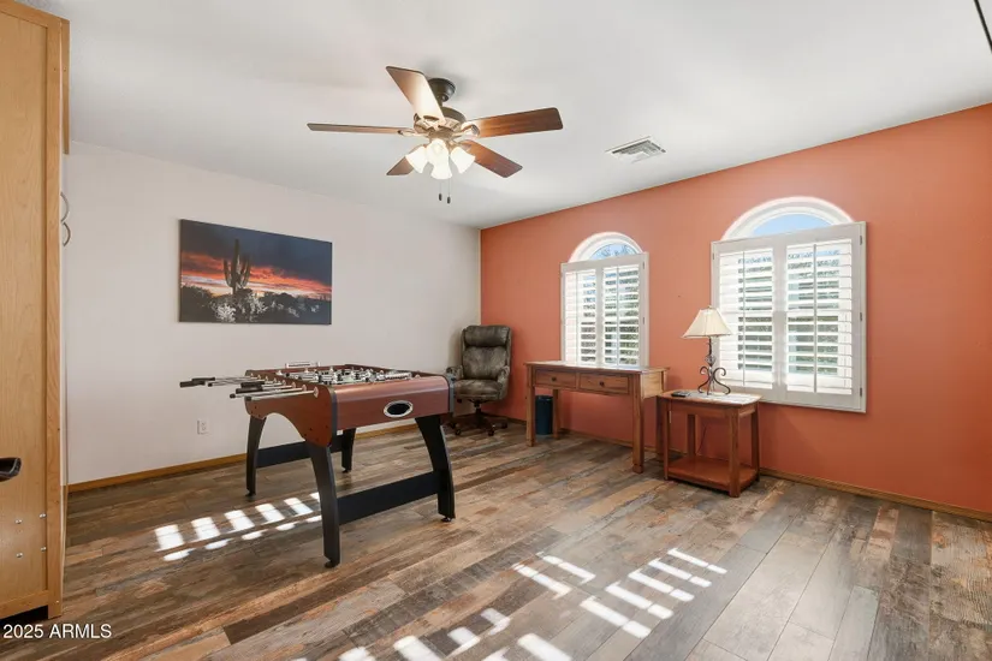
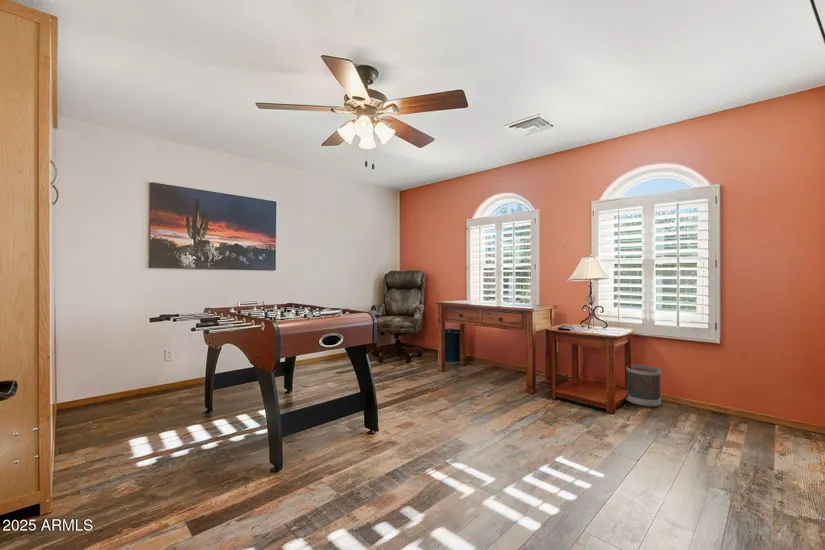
+ wastebasket (642, 385)
